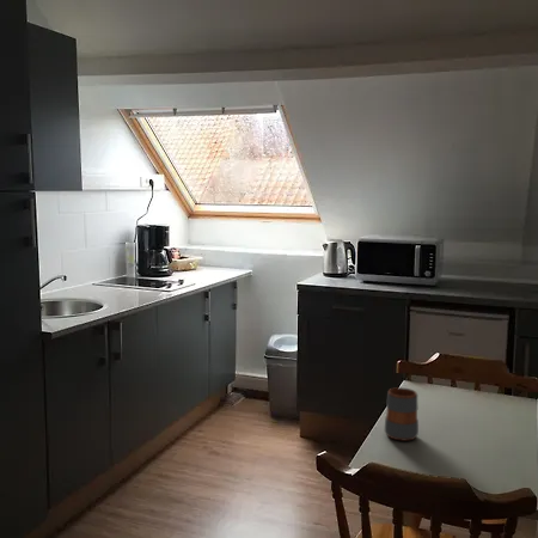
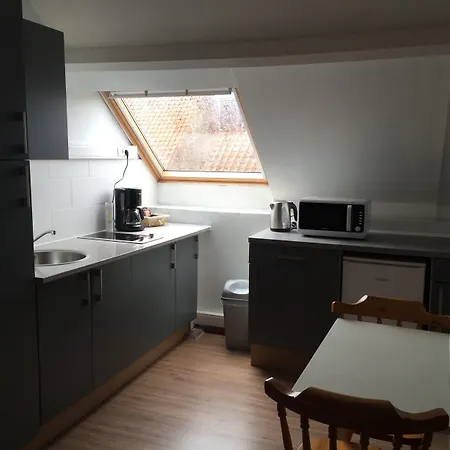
- mug (403, 411)
